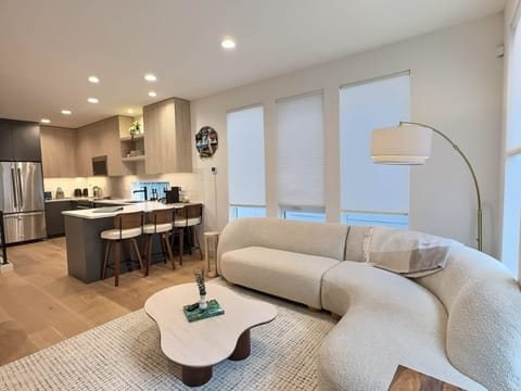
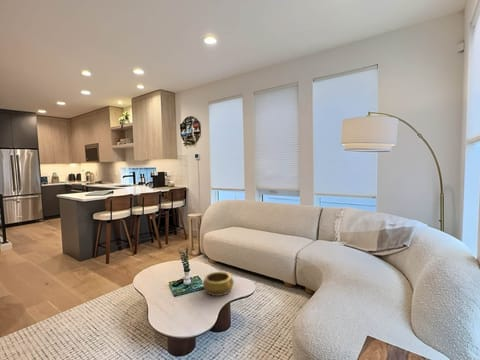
+ decorative bowl (218, 283)
